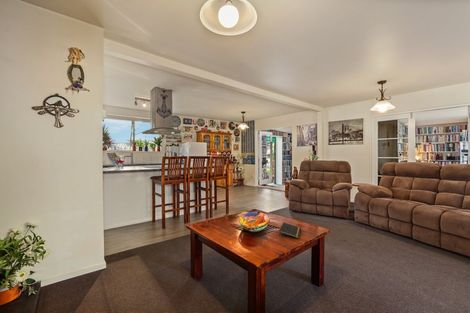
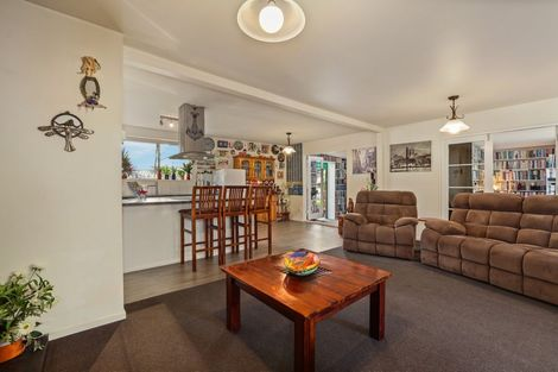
- notepad (290, 229)
